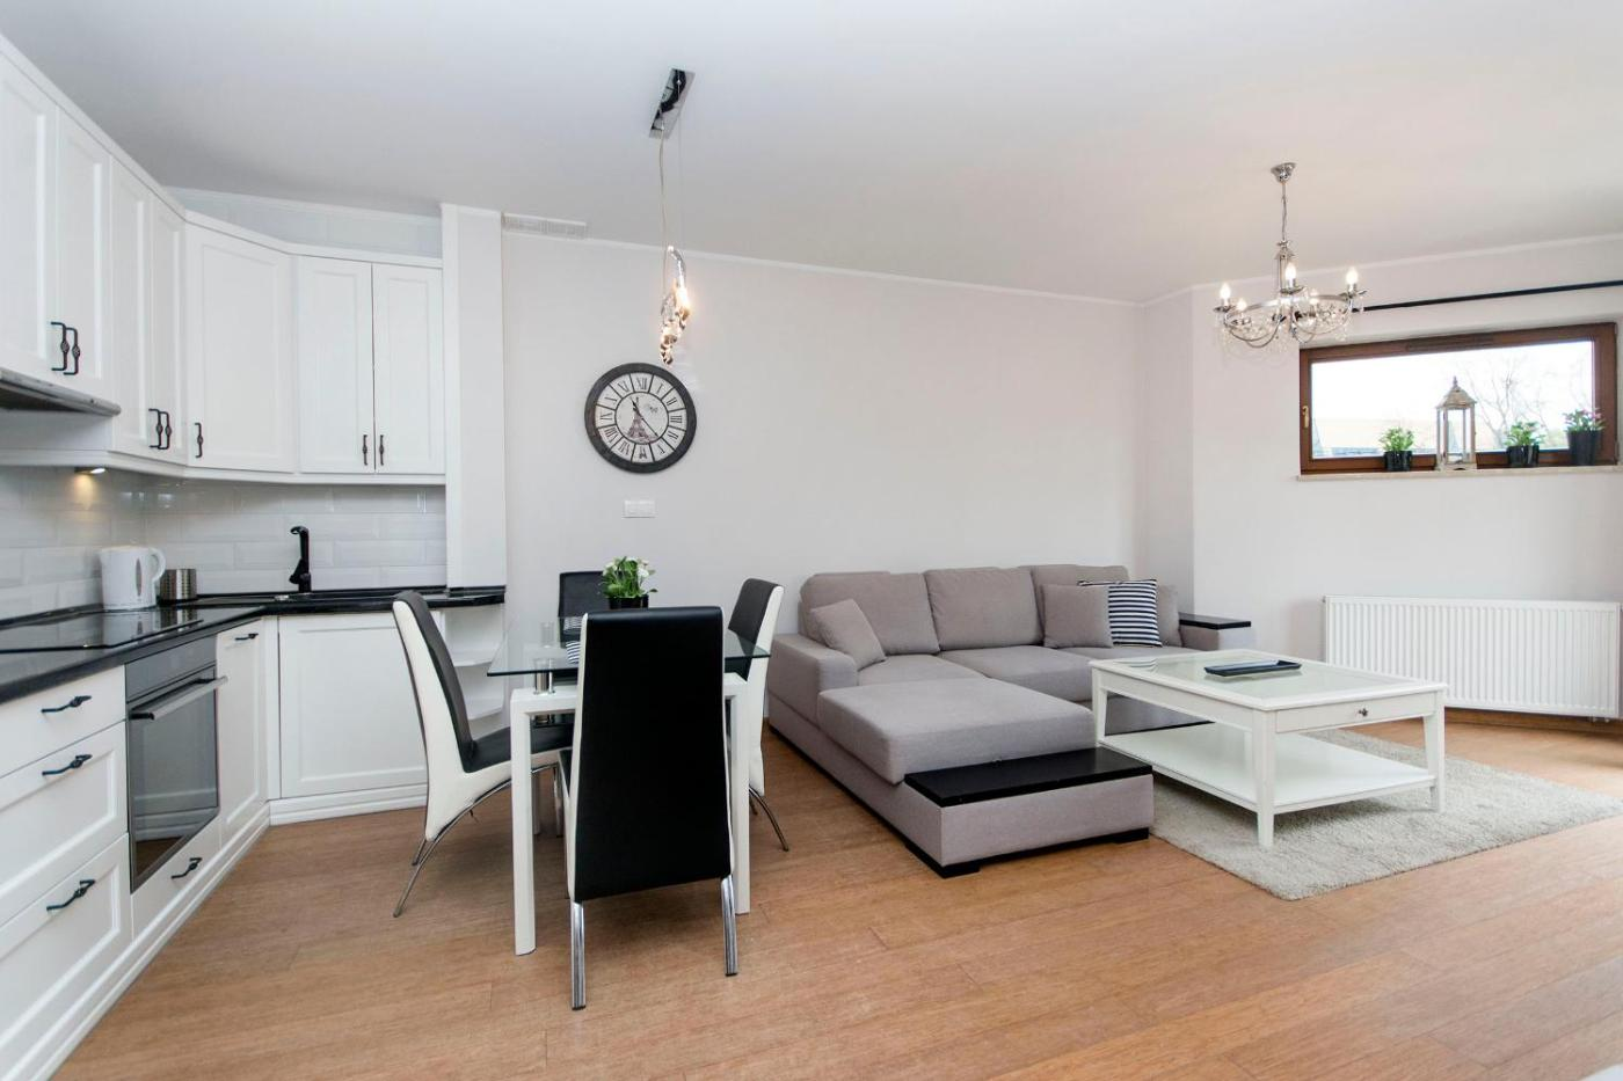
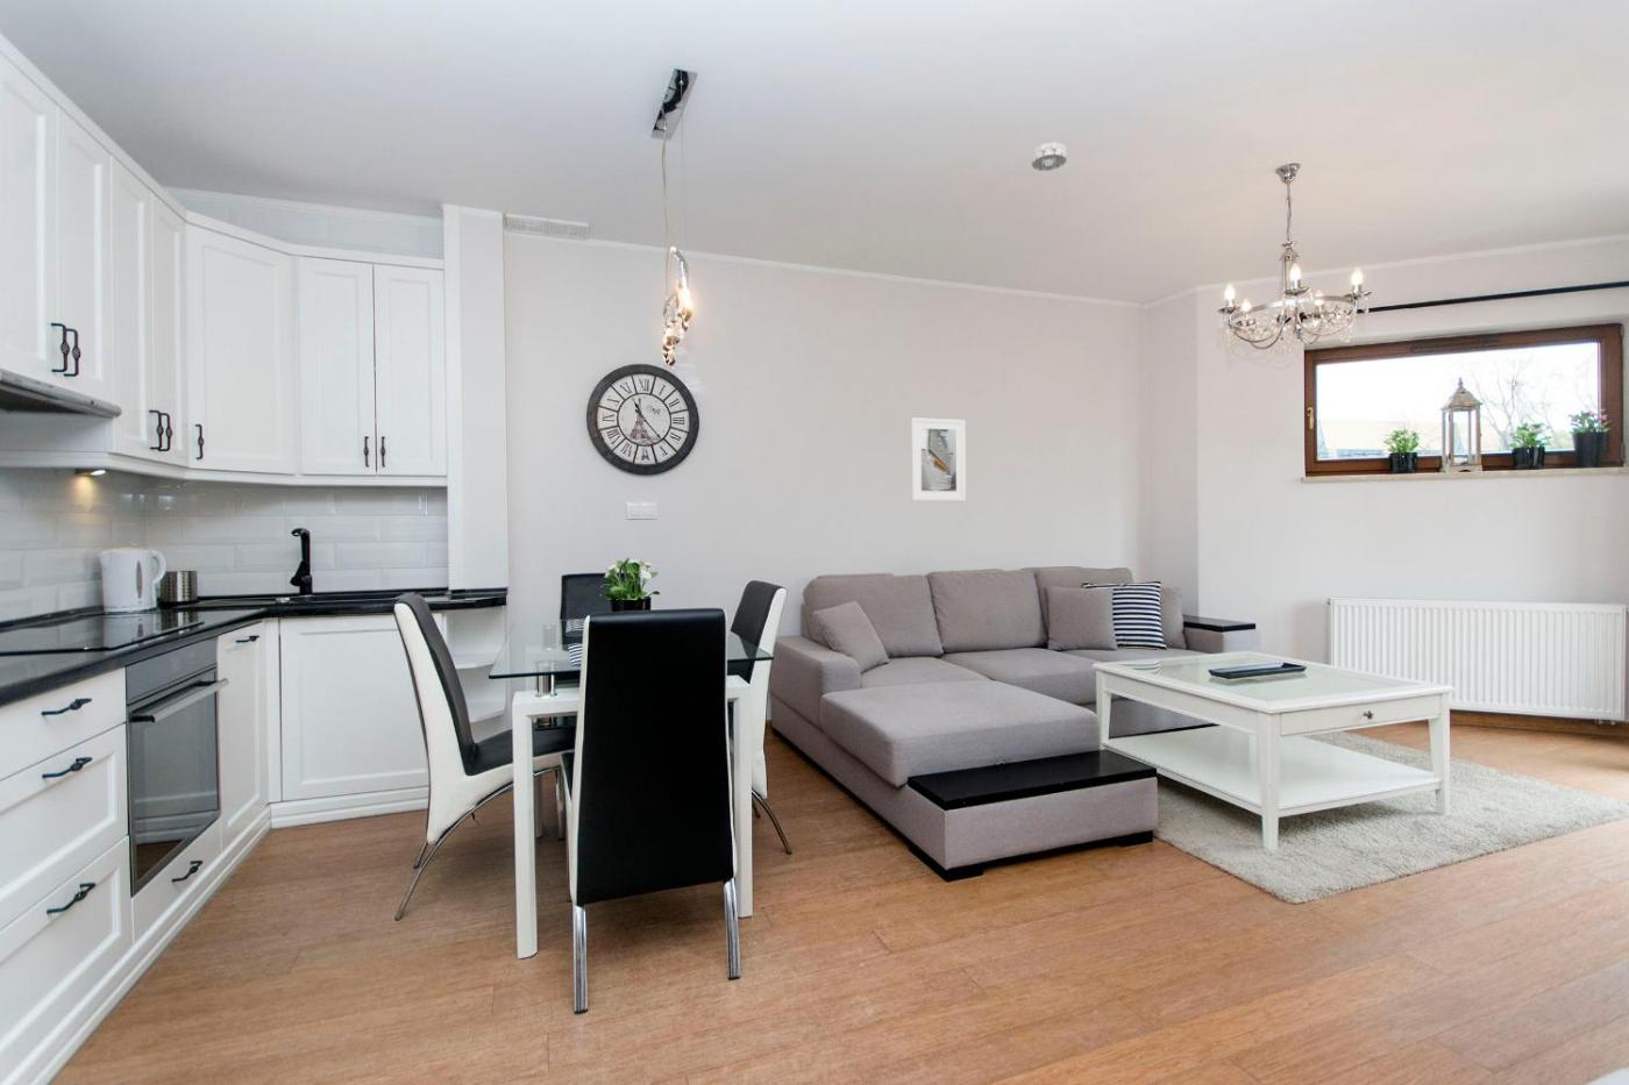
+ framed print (937, 459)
+ smoke detector (1049, 156)
